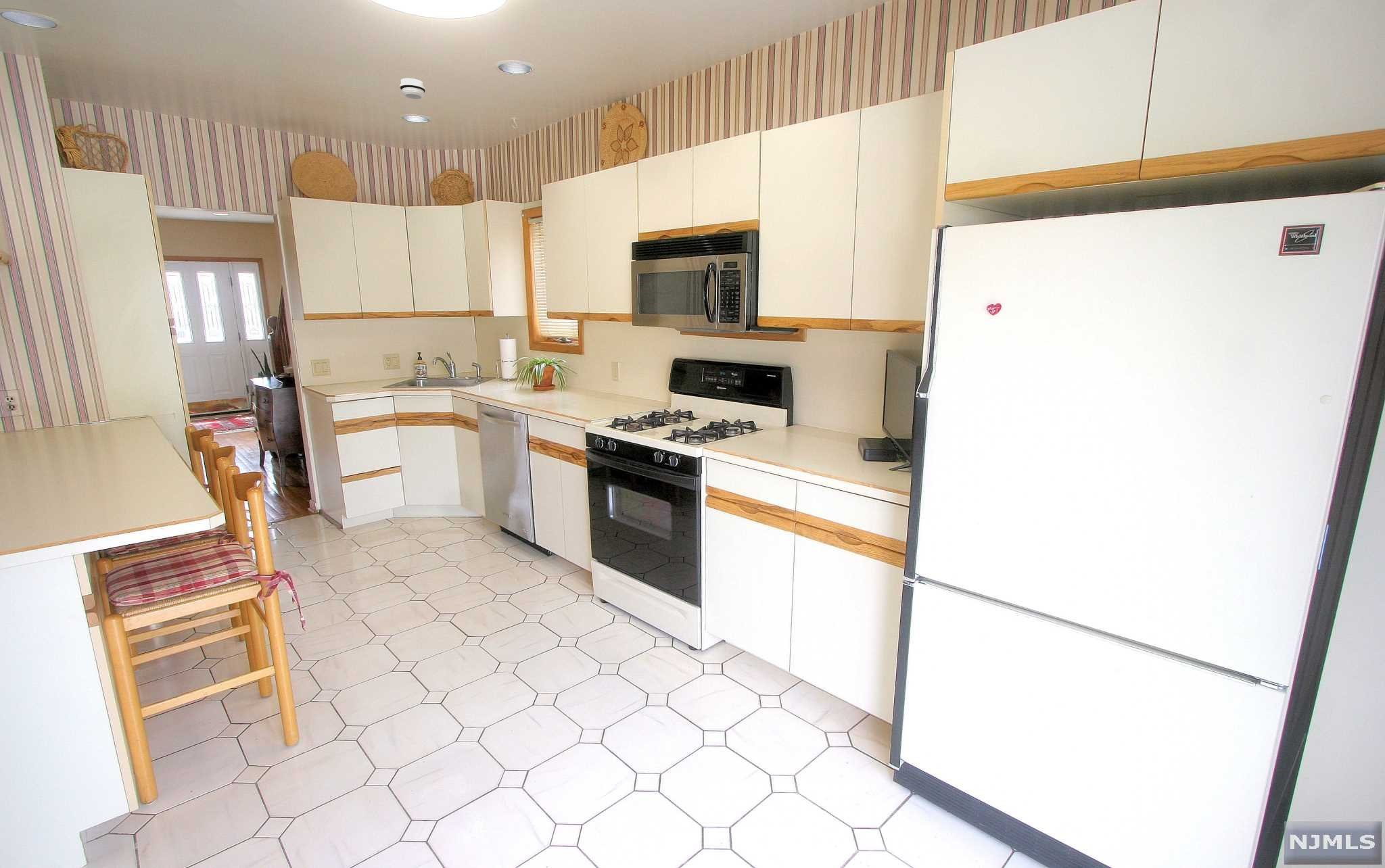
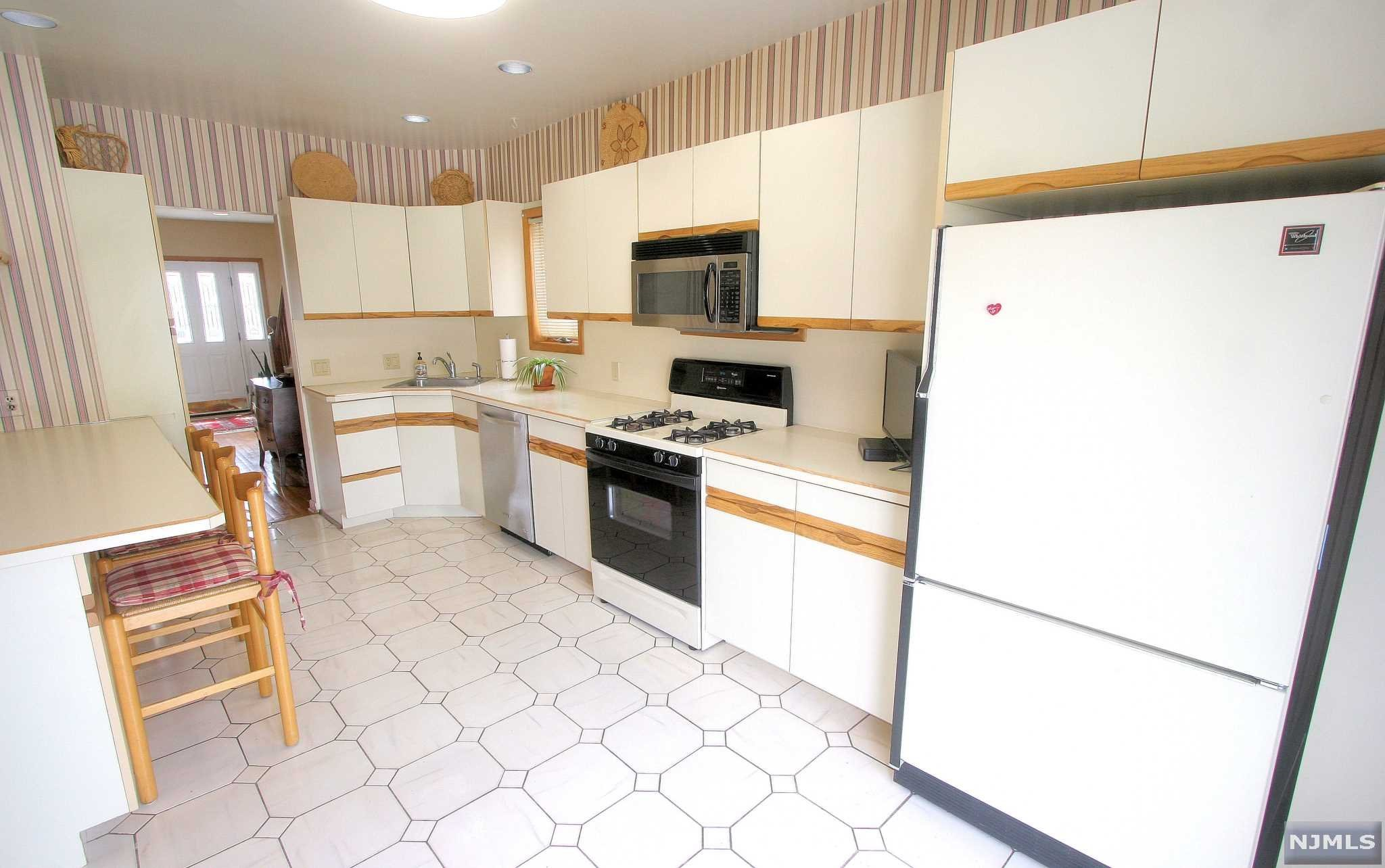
- smoke detector (413, 89)
